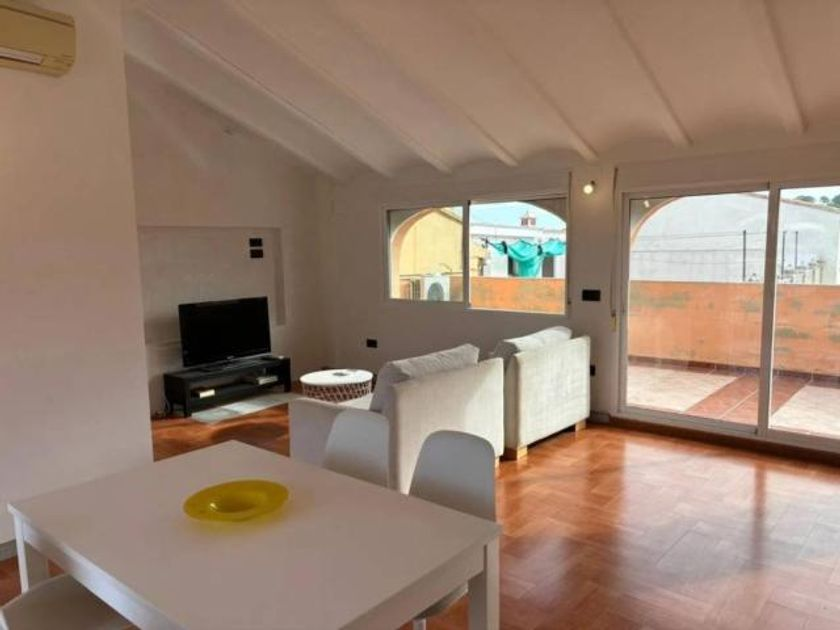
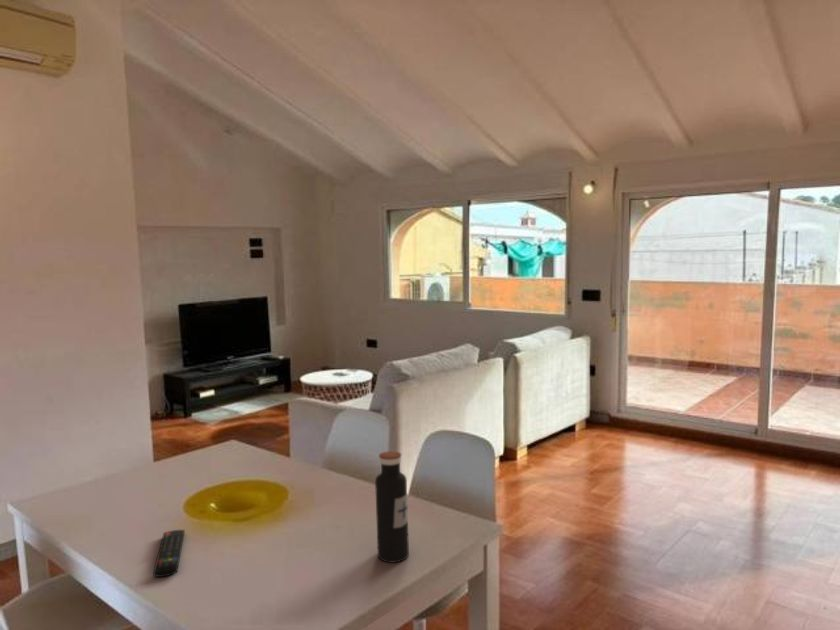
+ remote control (170, 551)
+ water bottle (391, 505)
